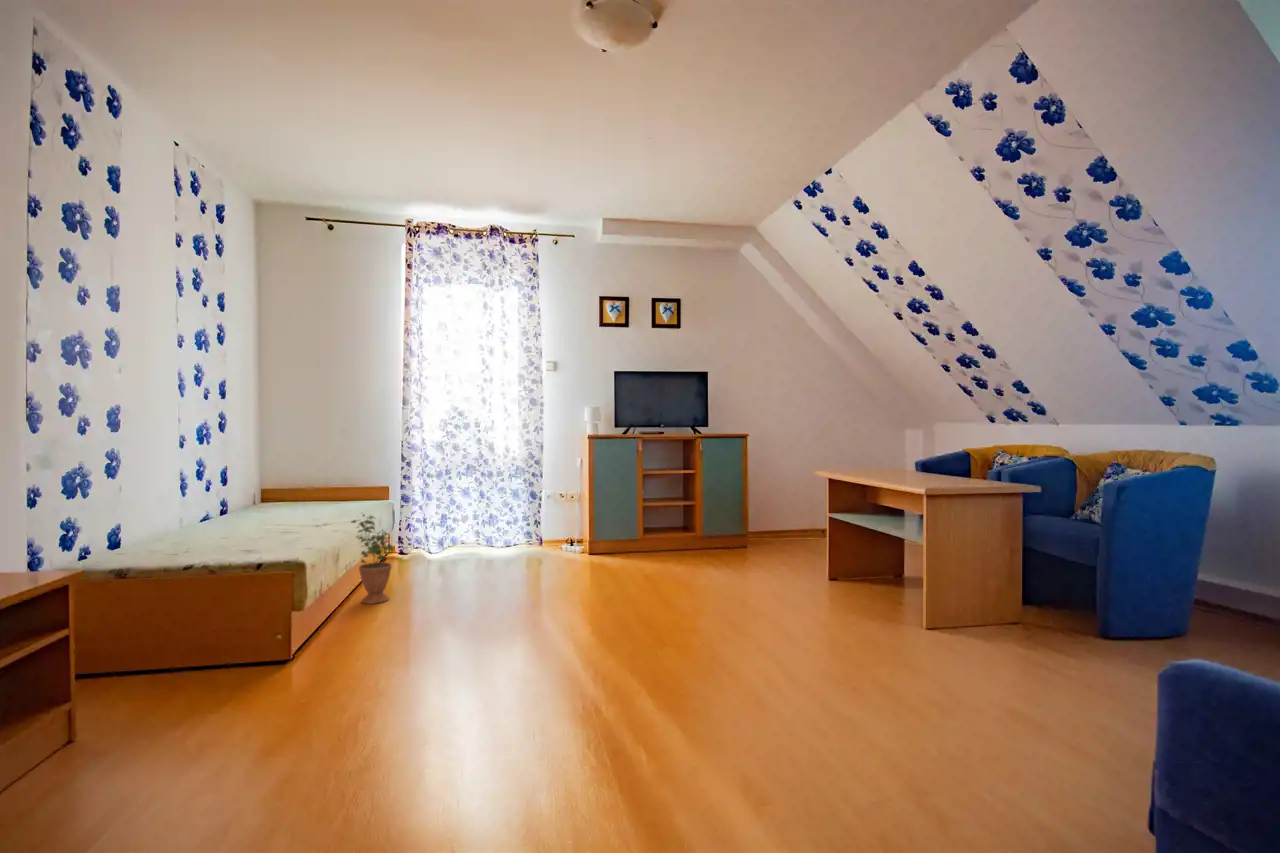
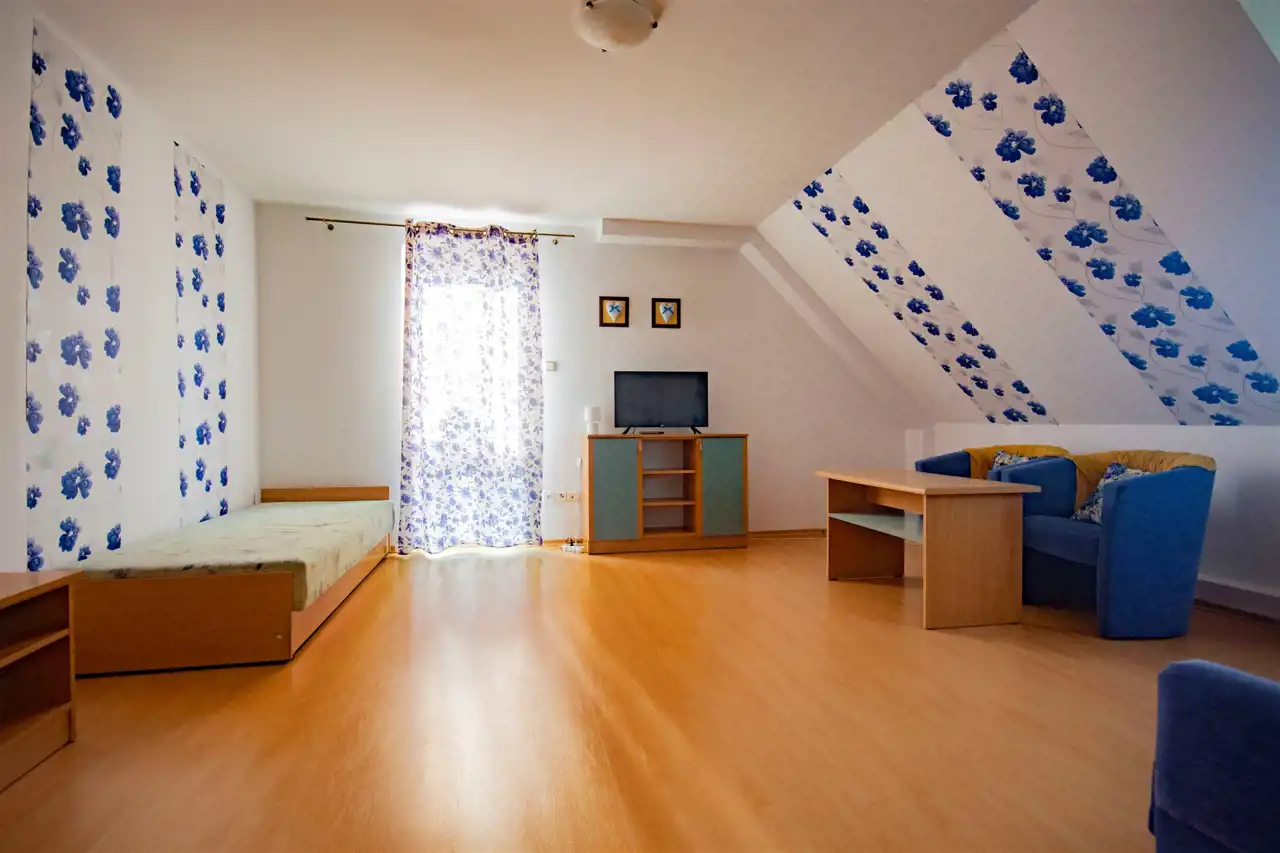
- potted plant (372, 555)
